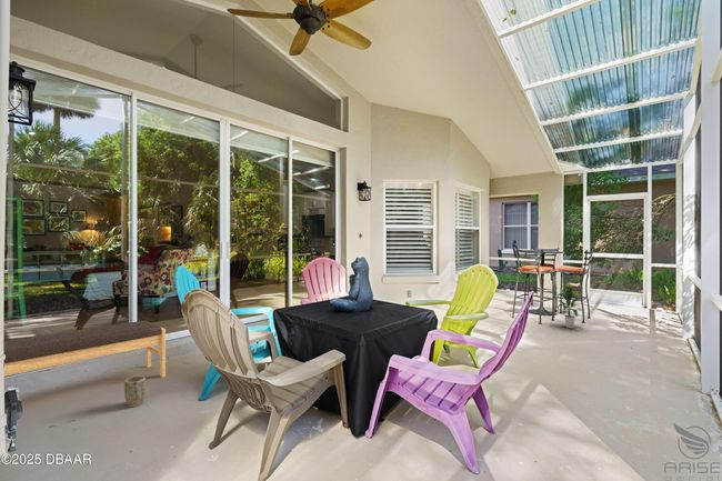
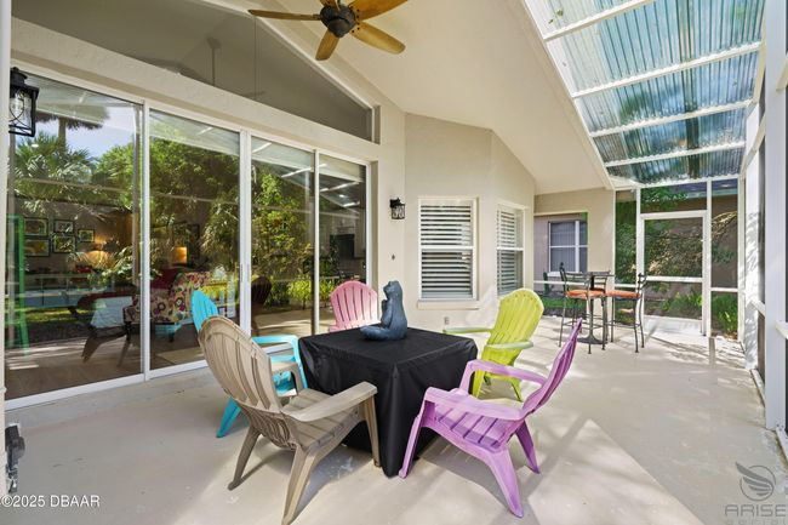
- indoor plant (568, 305)
- plant pot (134, 391)
- bench (79, 360)
